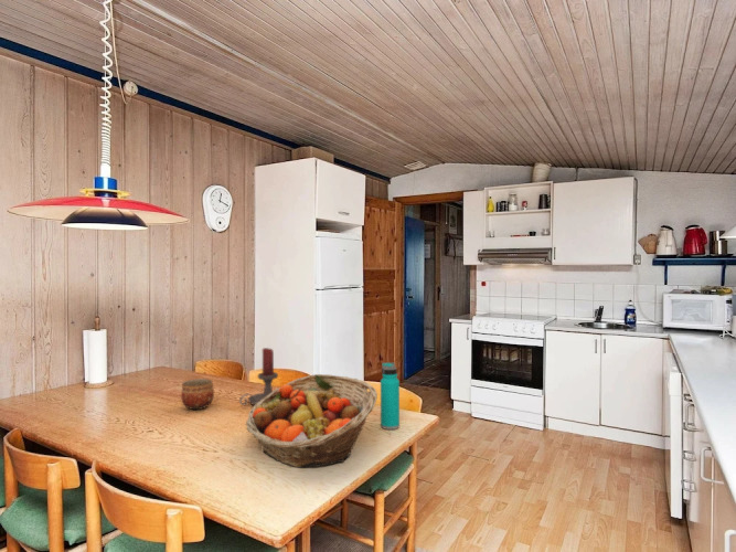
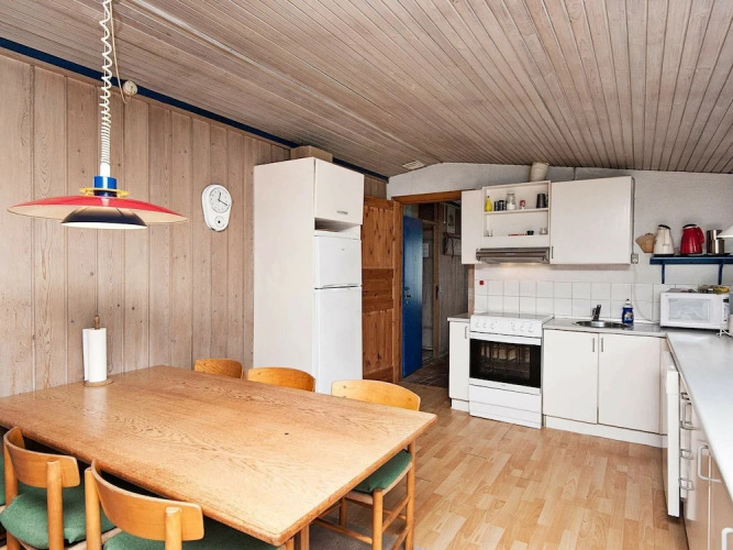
- water bottle (390, 394)
- bowl (198, 394)
- fruit basket (311, 416)
- candle holder (263, 375)
